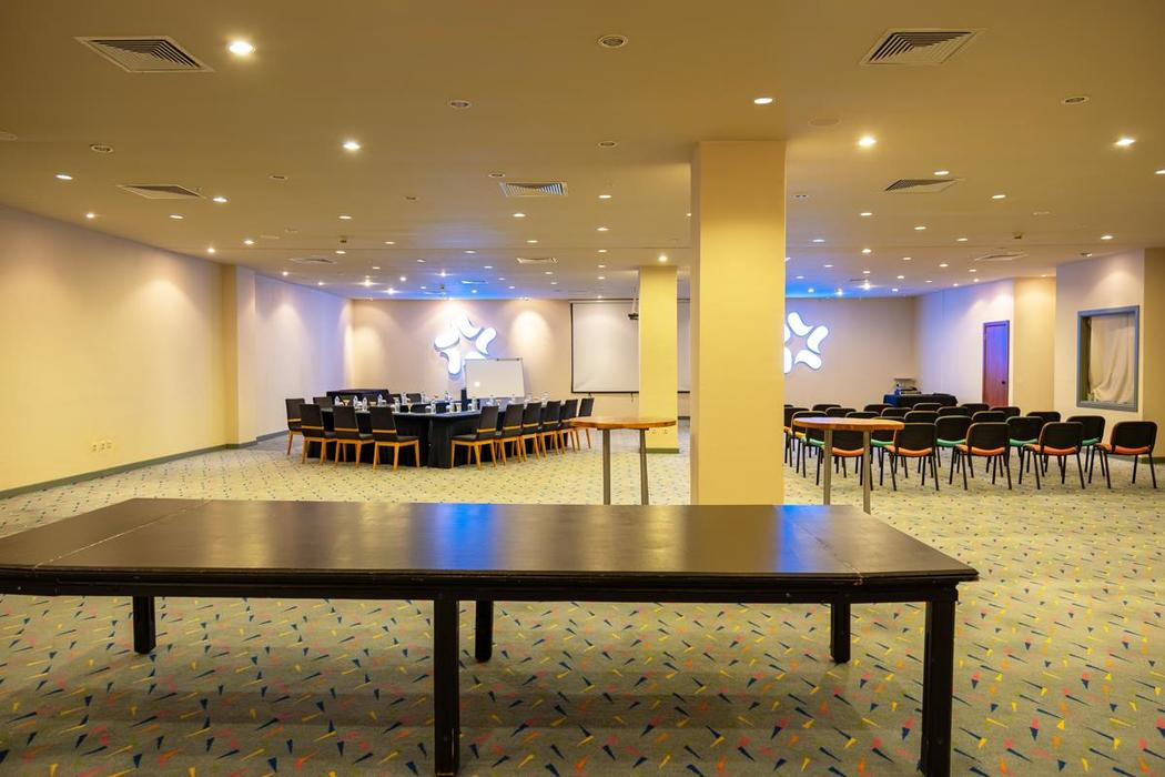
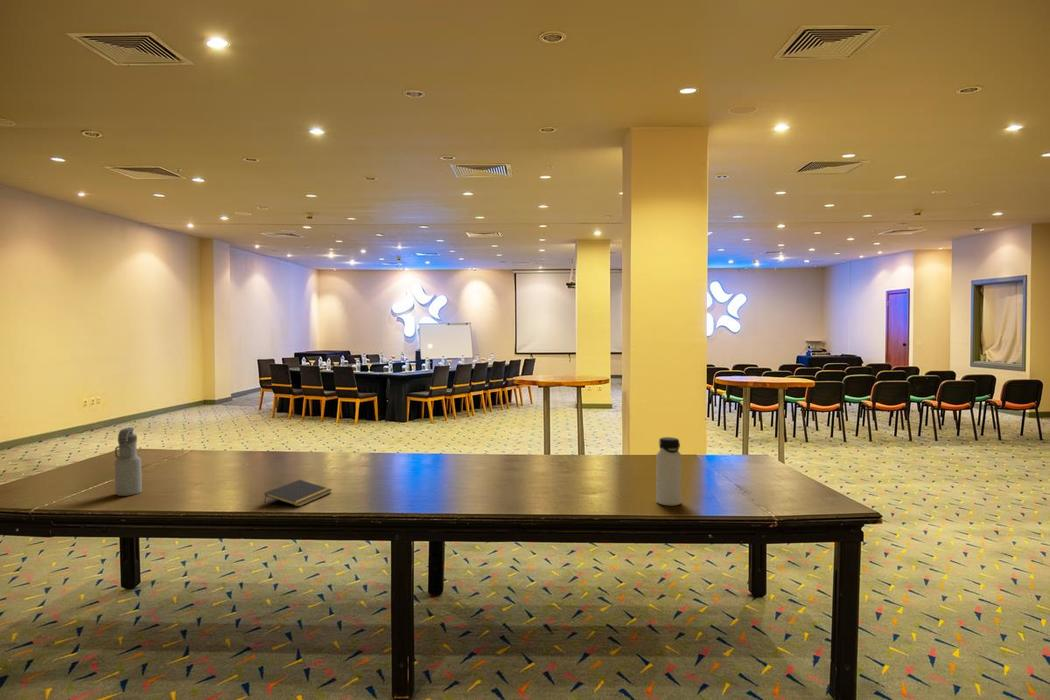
+ notepad (299, 492)
+ water bottle (127, 461)
+ water bottle (668, 470)
